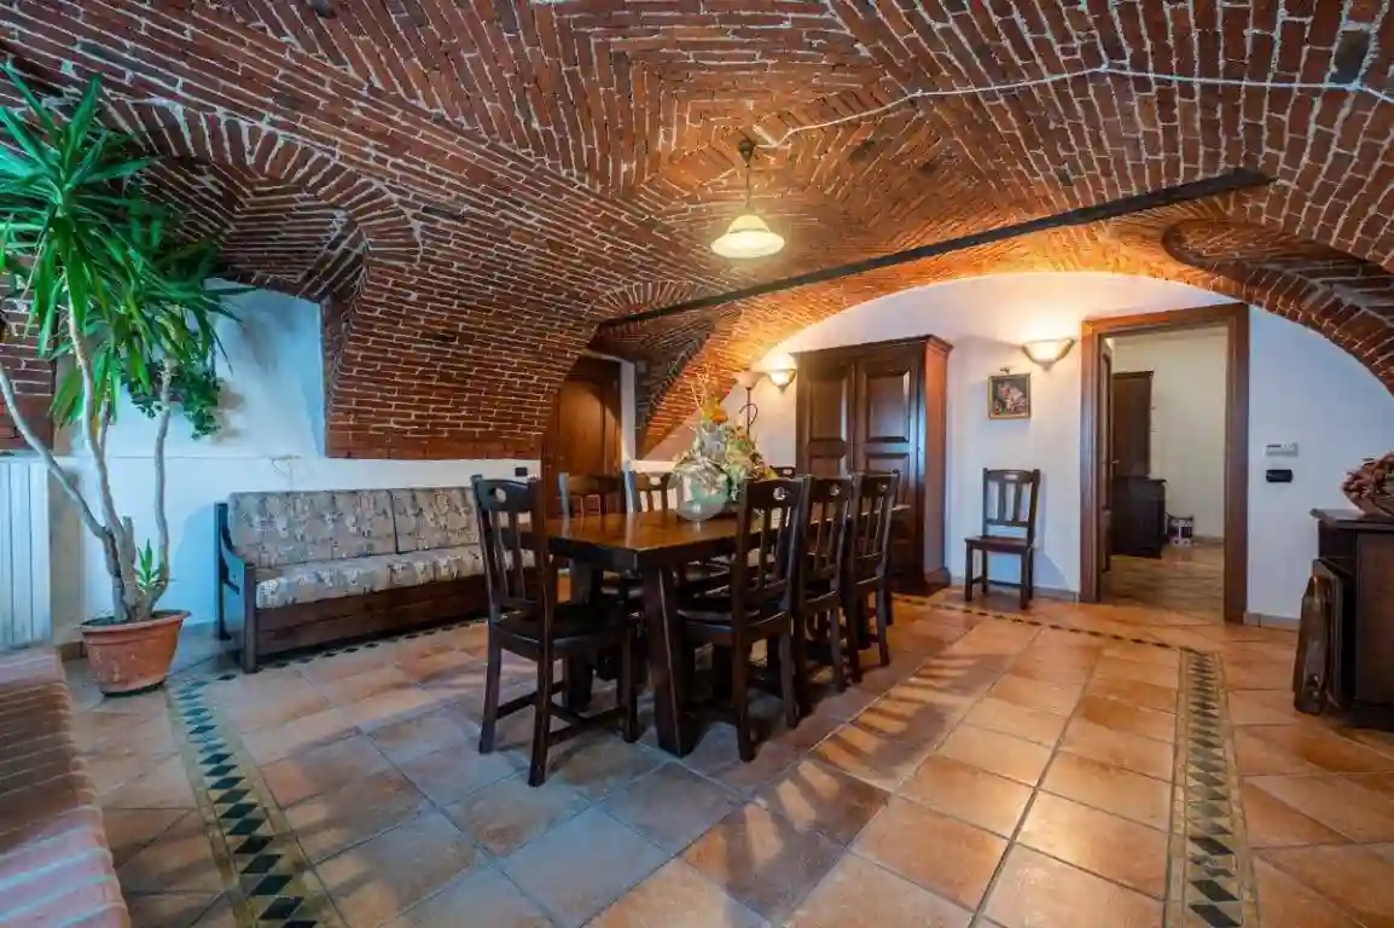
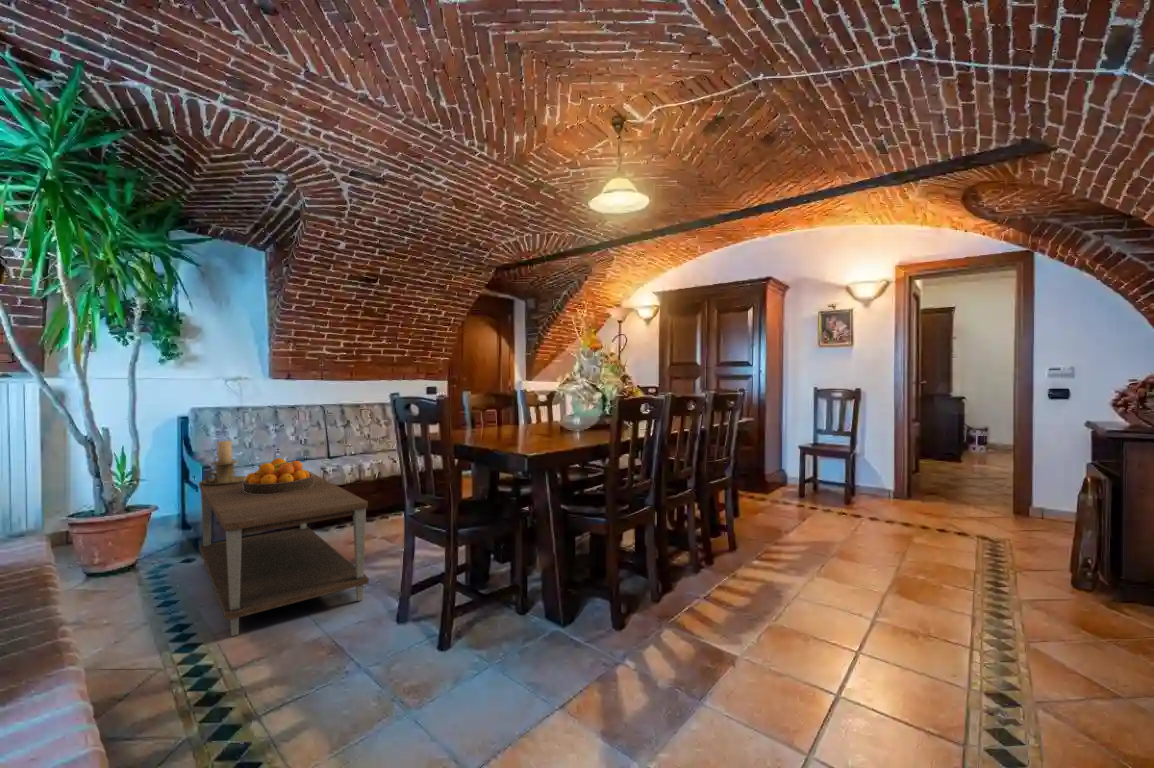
+ candle holder (224, 461)
+ coffee table (276, 535)
+ fruit bowl (279, 473)
